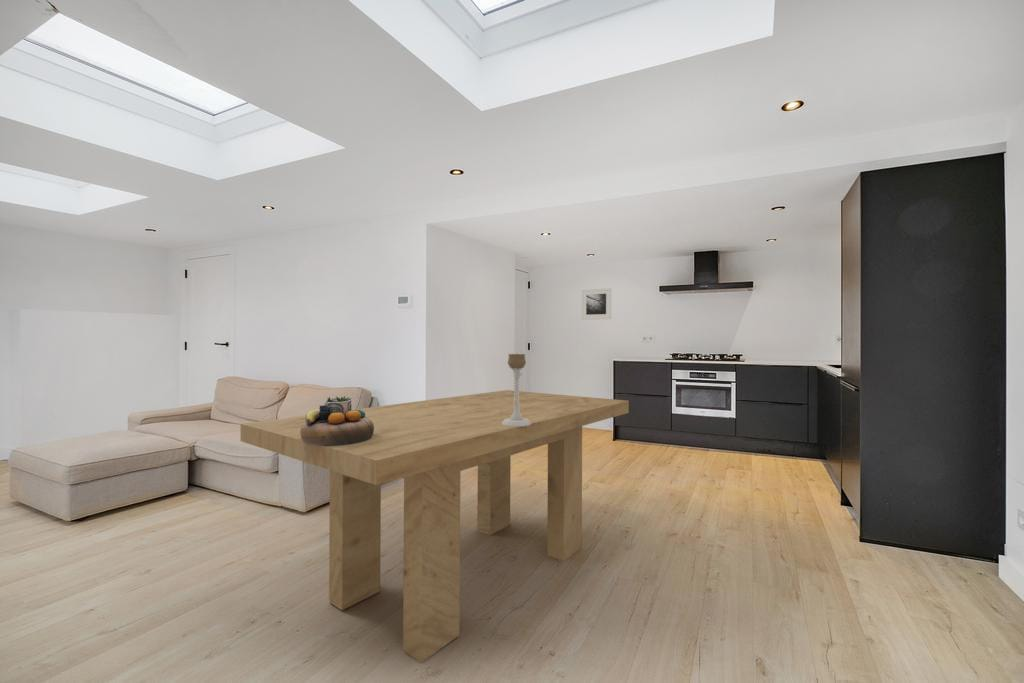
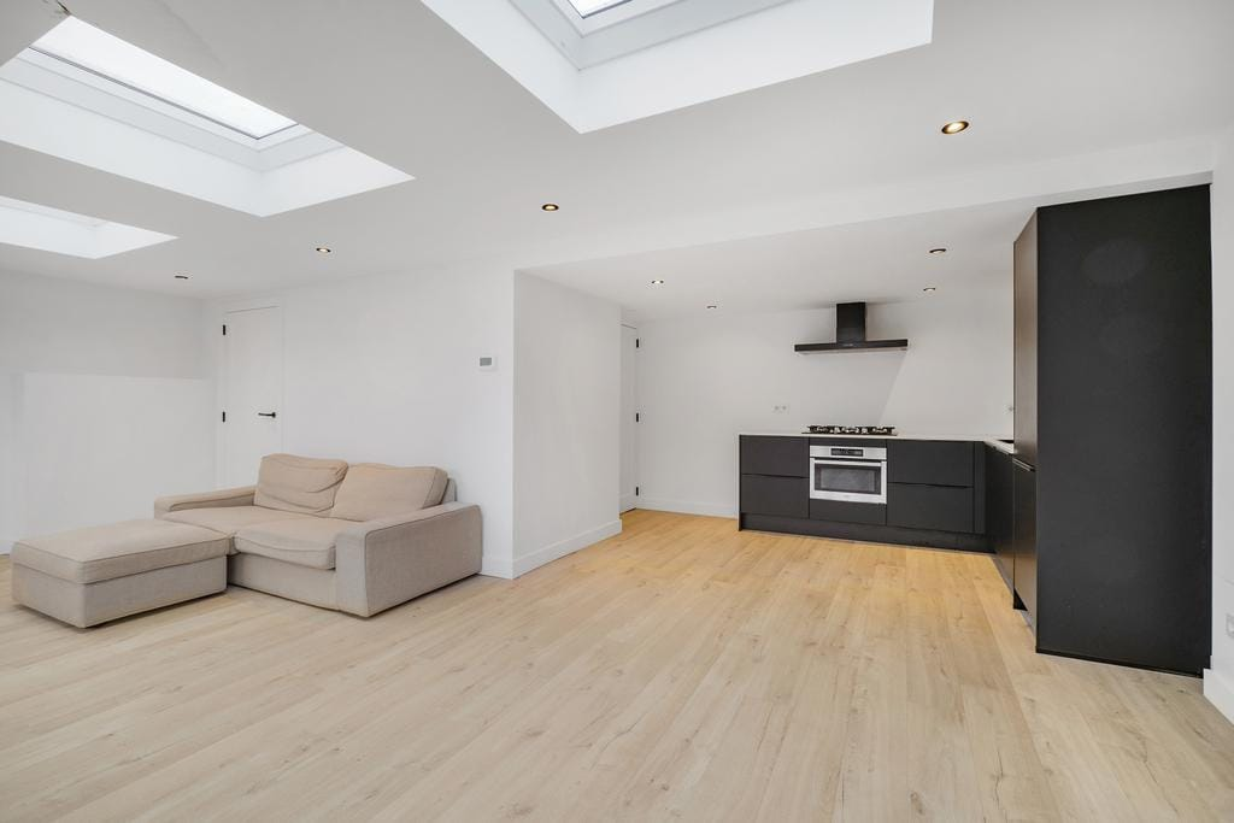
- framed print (596, 304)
- candle holder (516, 388)
- decorative bowl (338, 416)
- dining table (456, 488)
